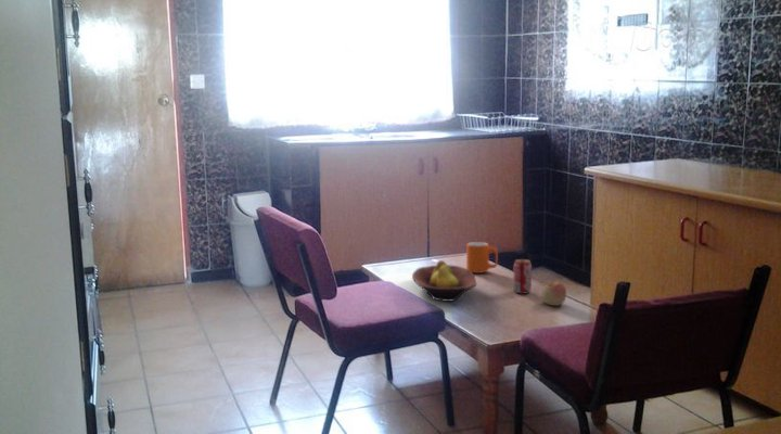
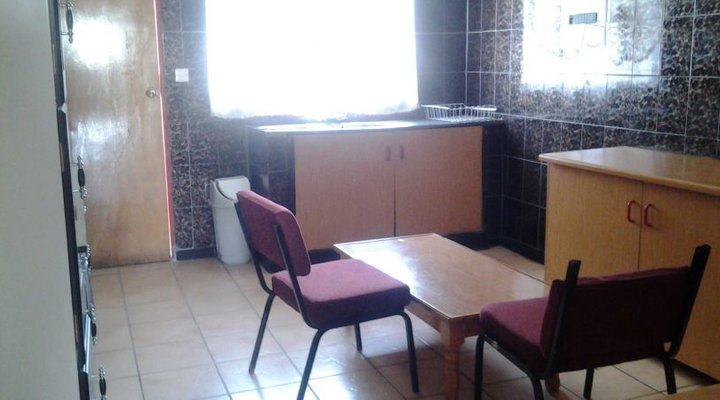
- beverage can (522, 276)
- mug (481, 257)
- apple (553, 293)
- fruit bowl (444, 278)
